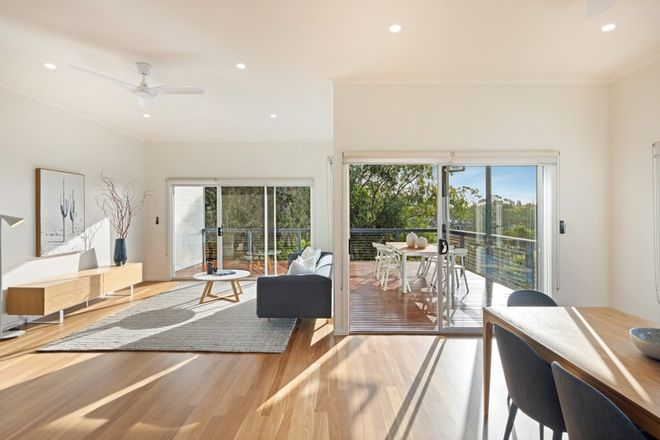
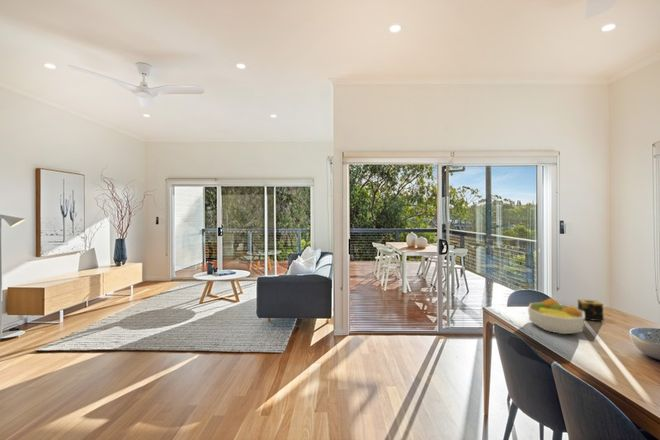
+ candle (590, 309)
+ fruit bowl (555, 314)
